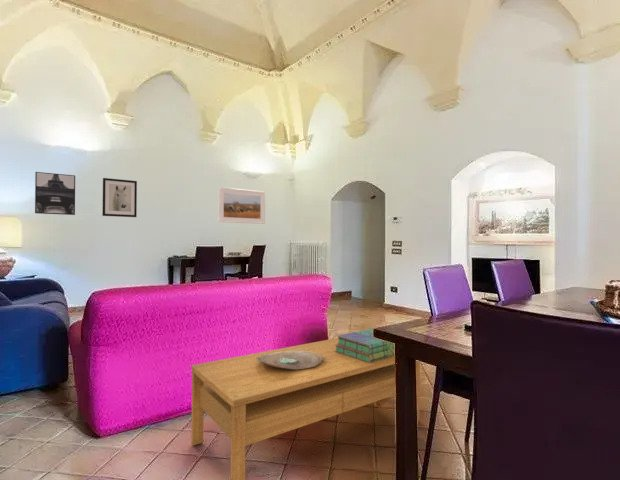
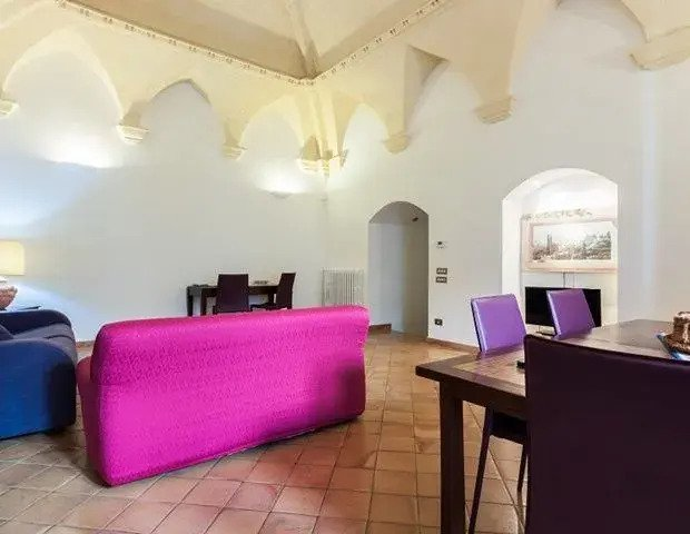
- wall art (55, 194)
- decorative bowl (289, 356)
- stack of books (371, 343)
- wall art (120, 198)
- coffee table (312, 395)
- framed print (242, 206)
